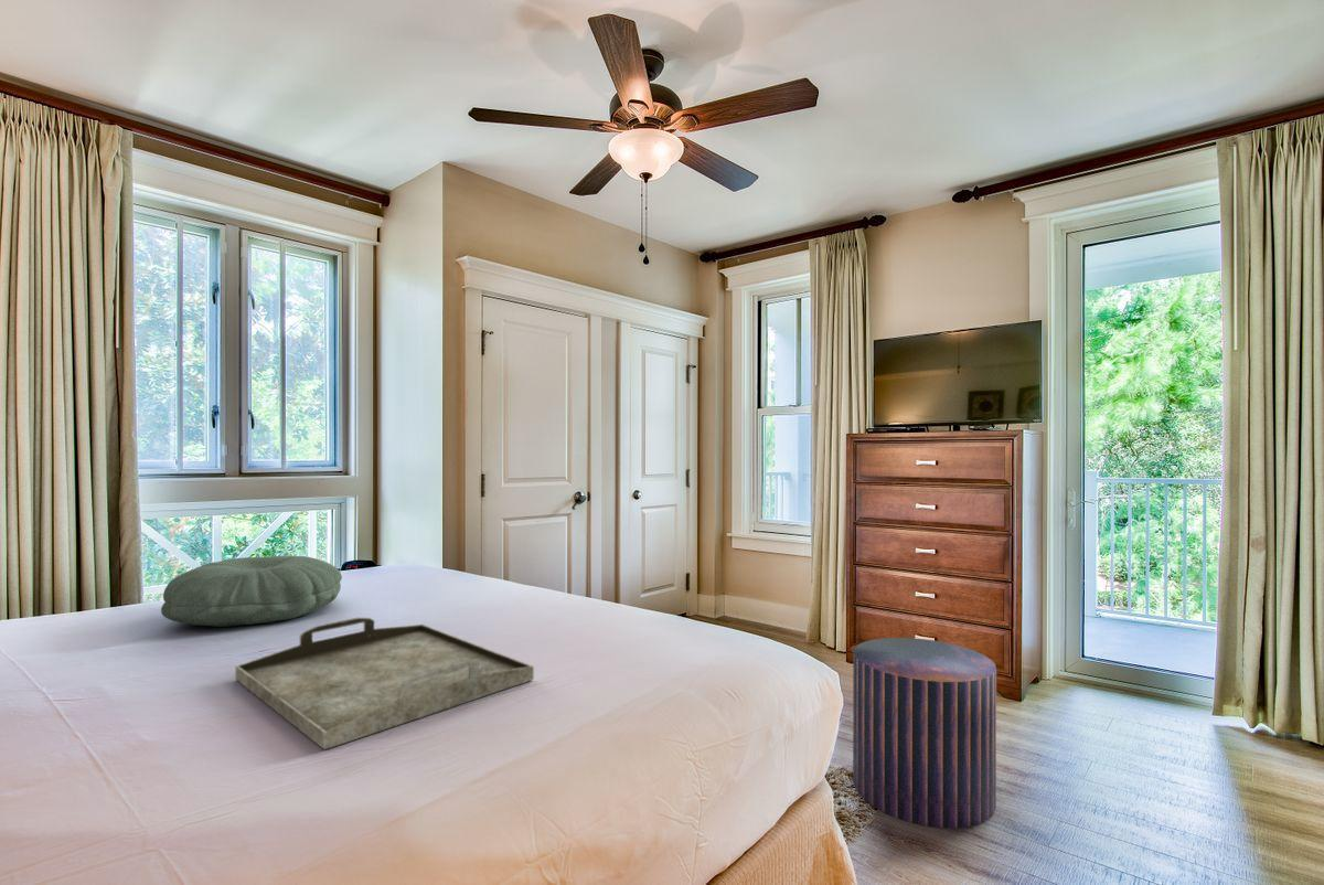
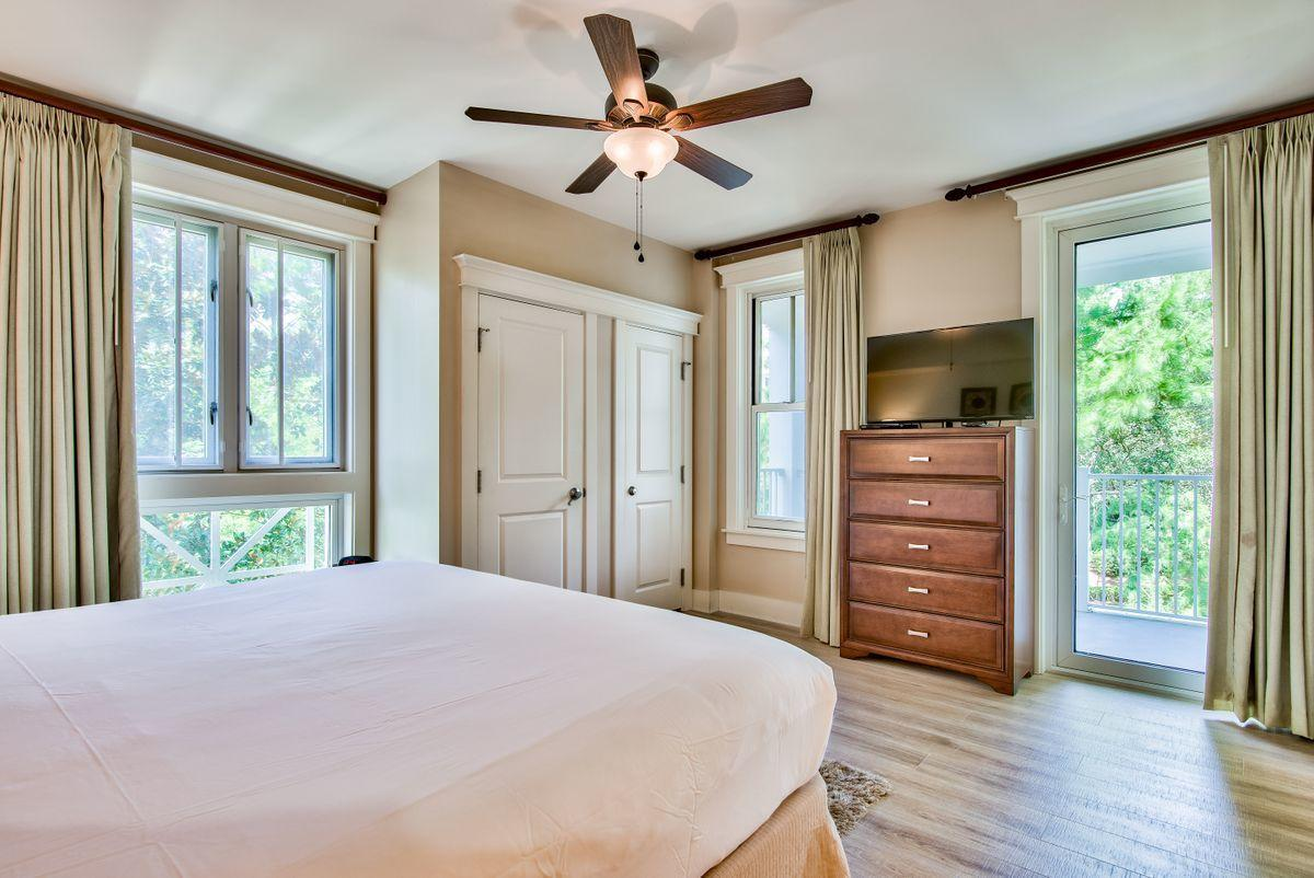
- pillow (256, 587)
- serving tray (384, 660)
- pouf (921, 723)
